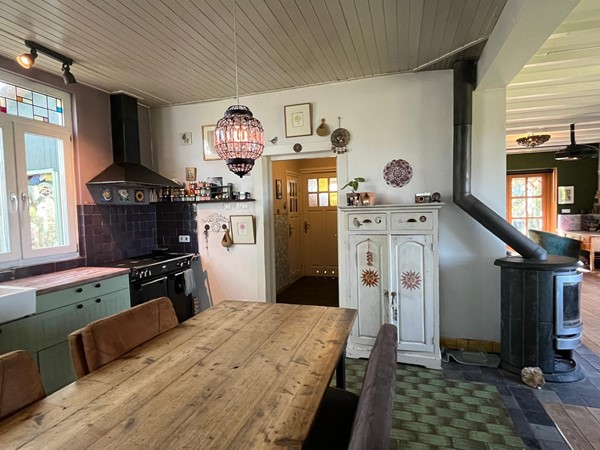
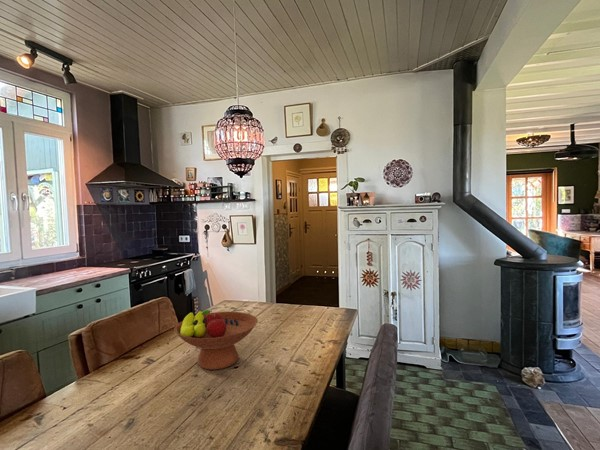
+ fruit bowl (217, 335)
